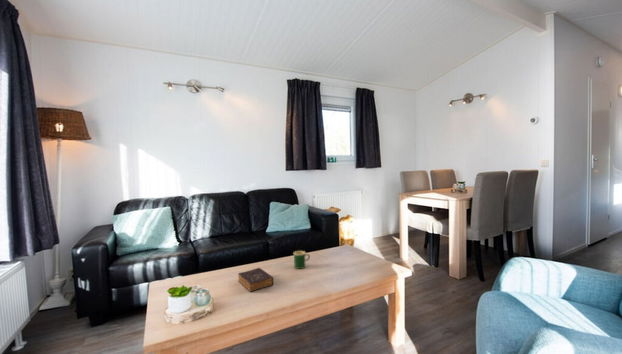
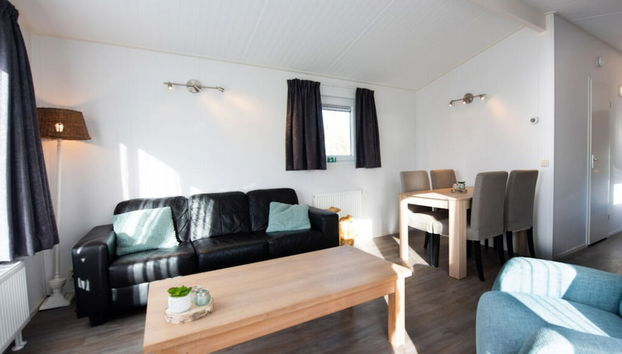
- mug (302, 259)
- book (255, 278)
